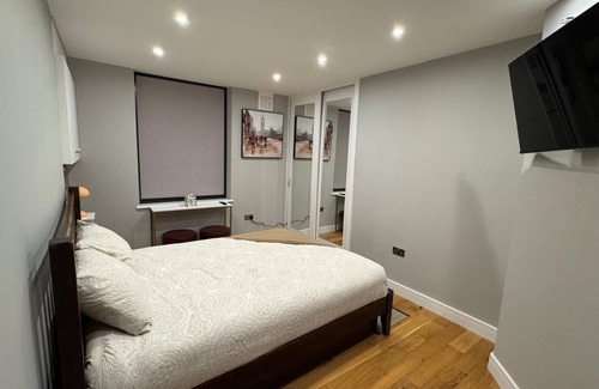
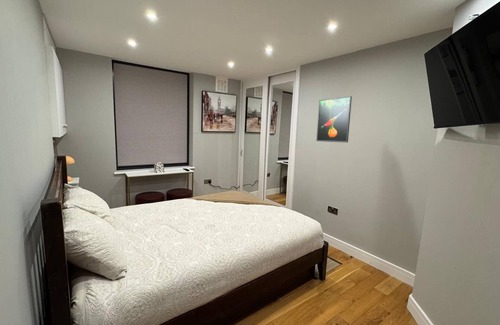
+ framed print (332, 120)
